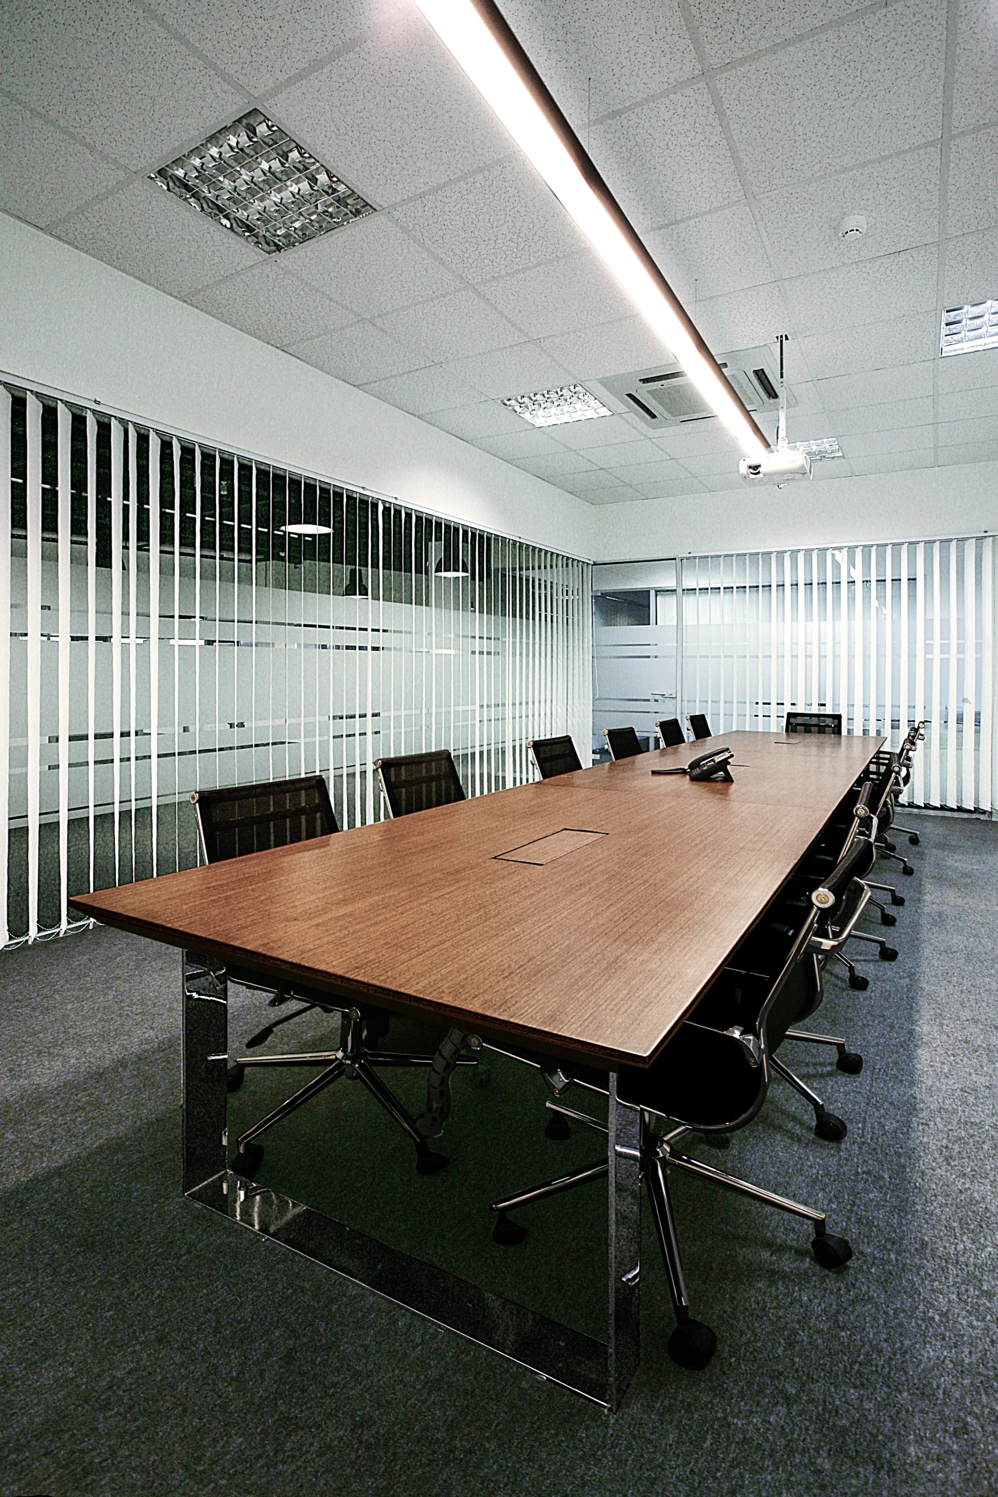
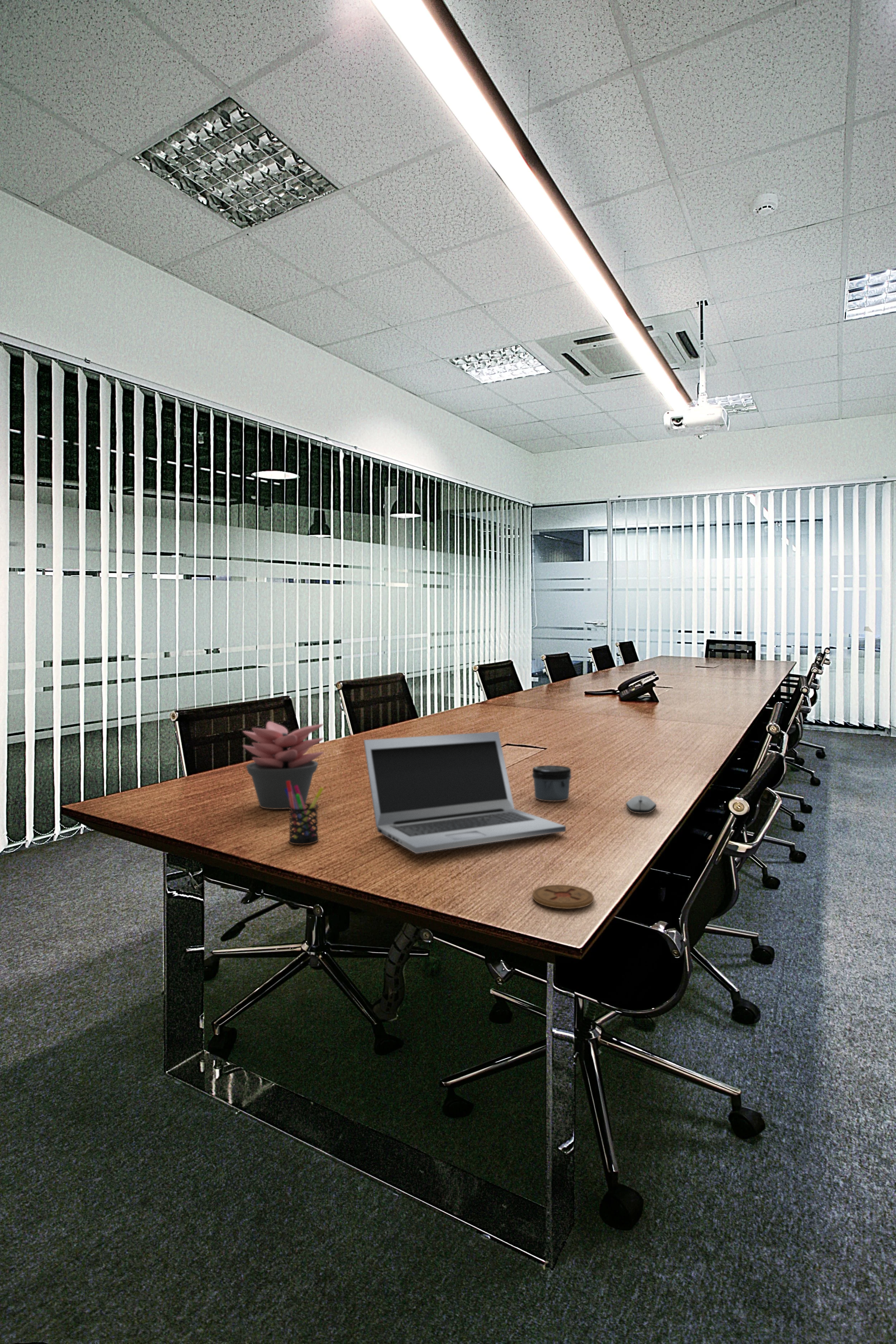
+ pen holder (301, 811)
+ jar (552, 783)
+ laptop (462, 786)
+ coaster (563, 896)
+ computer mouse (641, 803)
+ succulent plant (282, 764)
